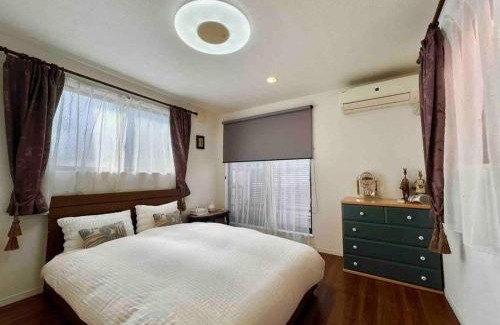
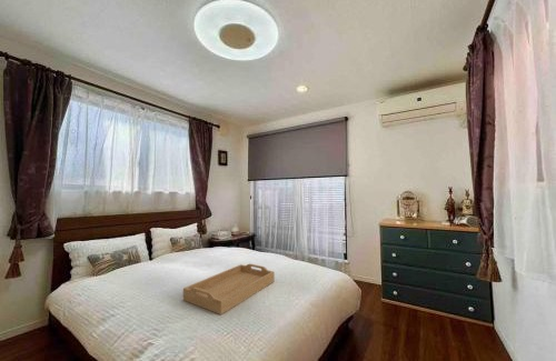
+ serving tray (232, 282)
